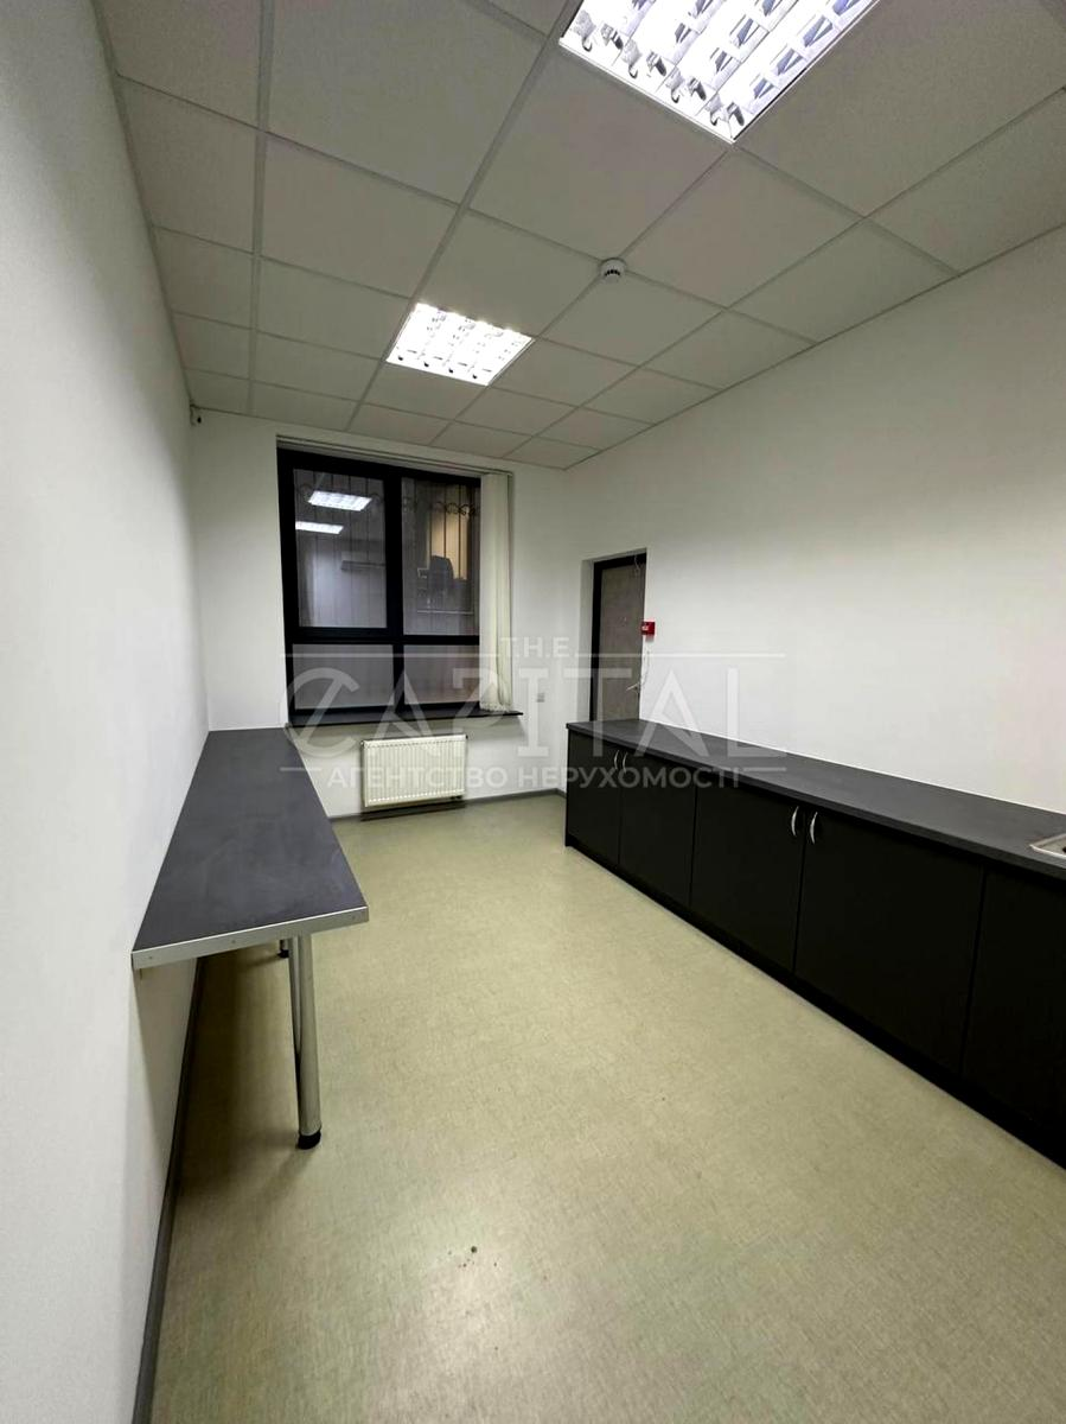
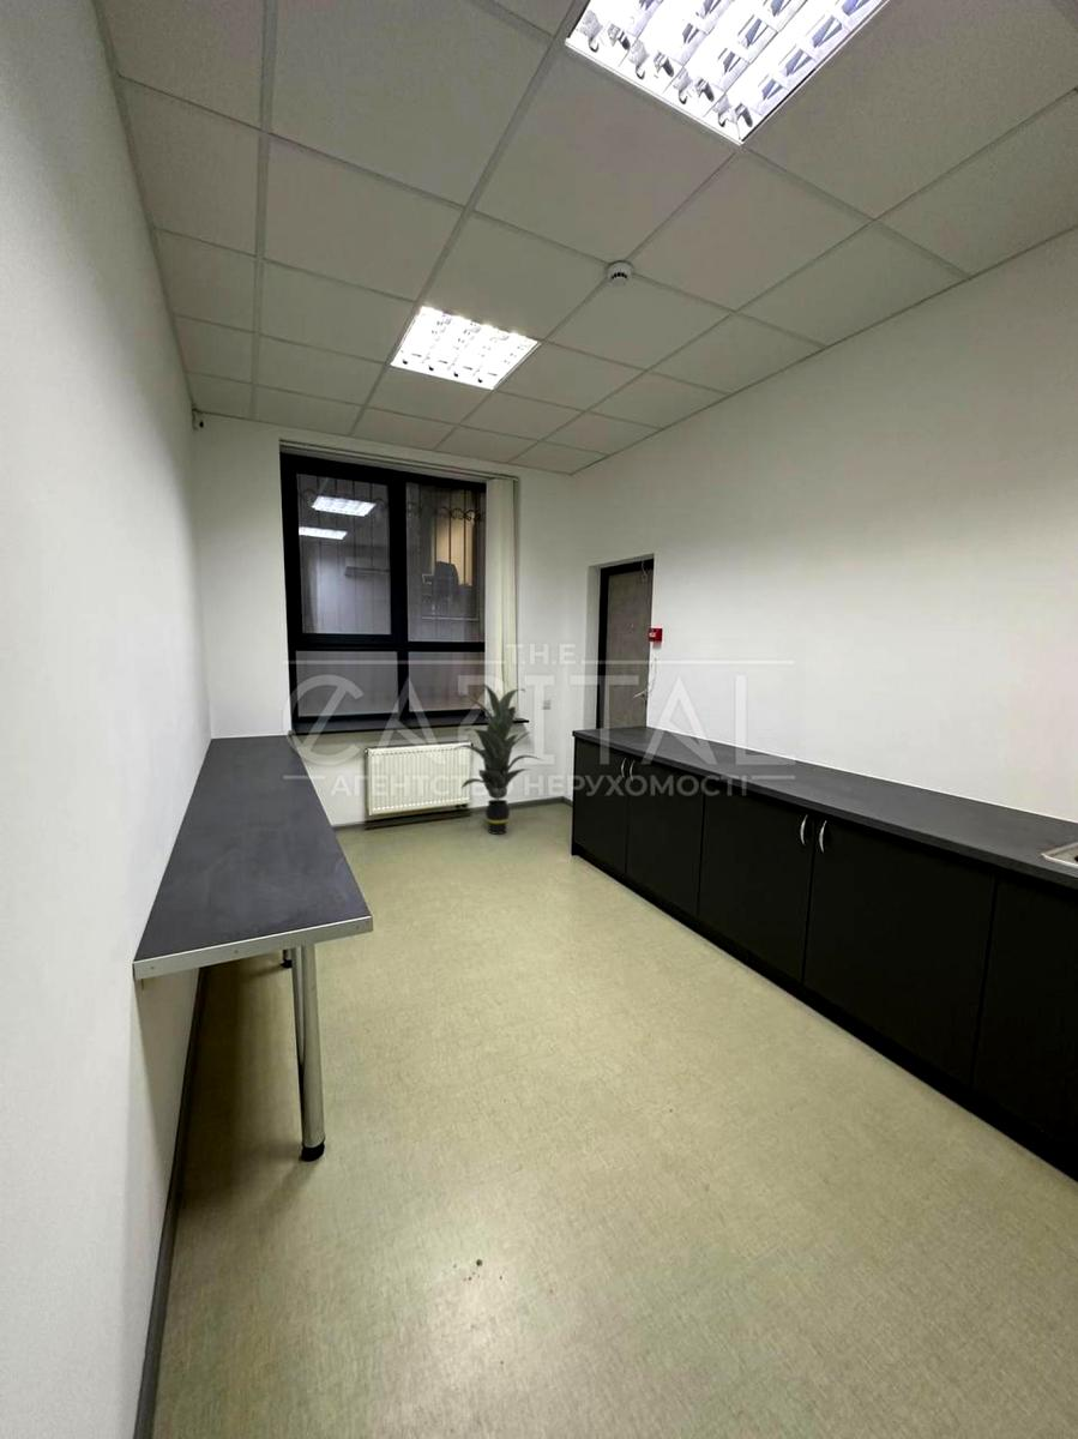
+ indoor plant (492, 758)
